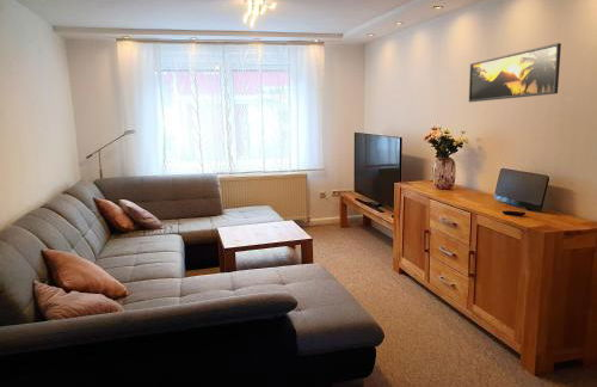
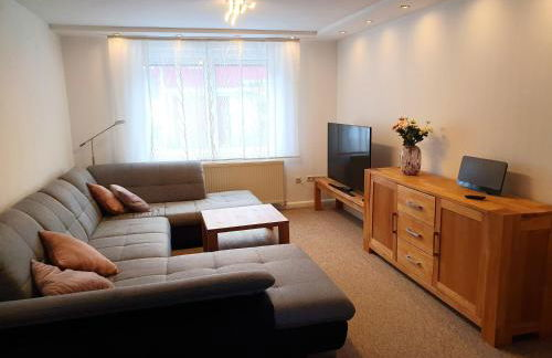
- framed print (507, 76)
